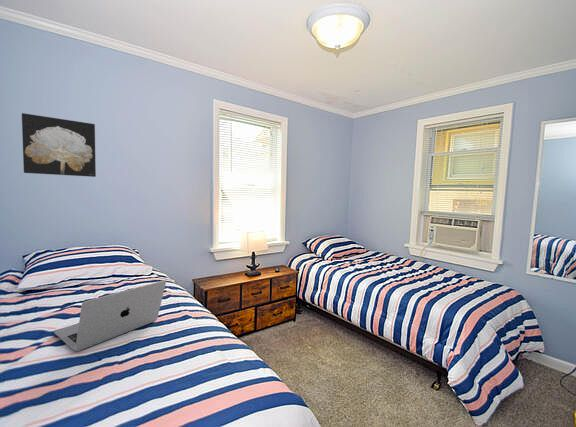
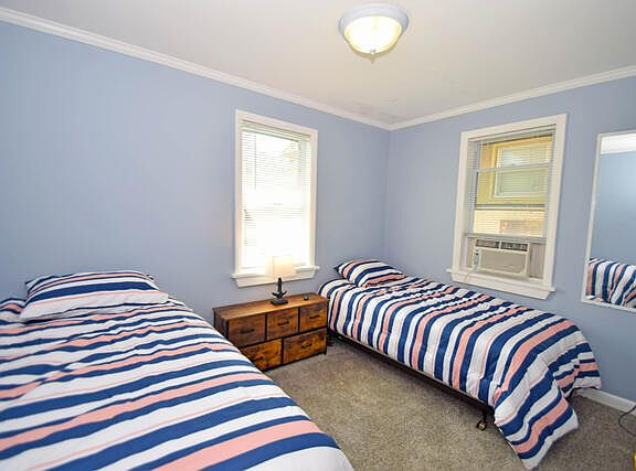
- laptop (112, 305)
- wall art (61, 147)
